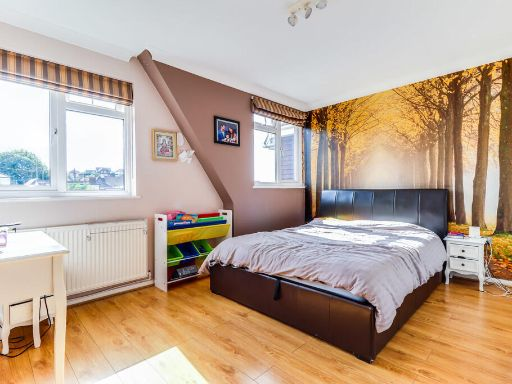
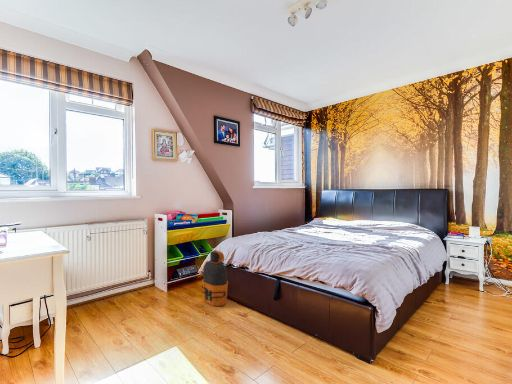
+ water bottle (215, 276)
